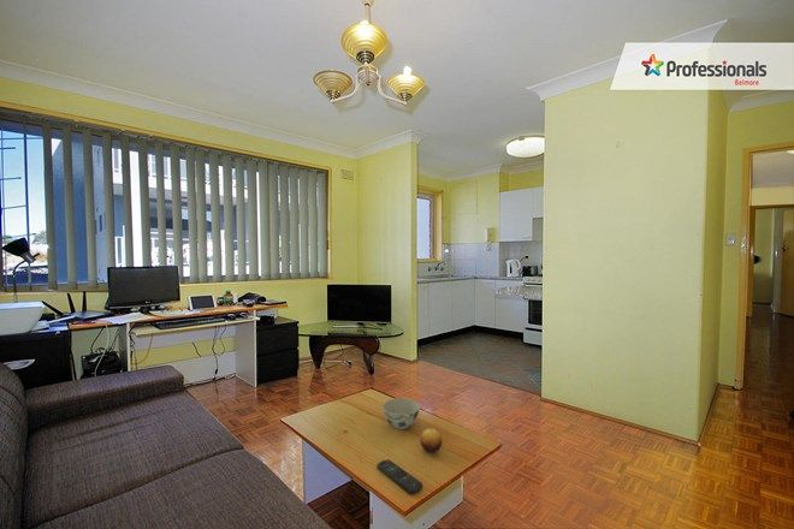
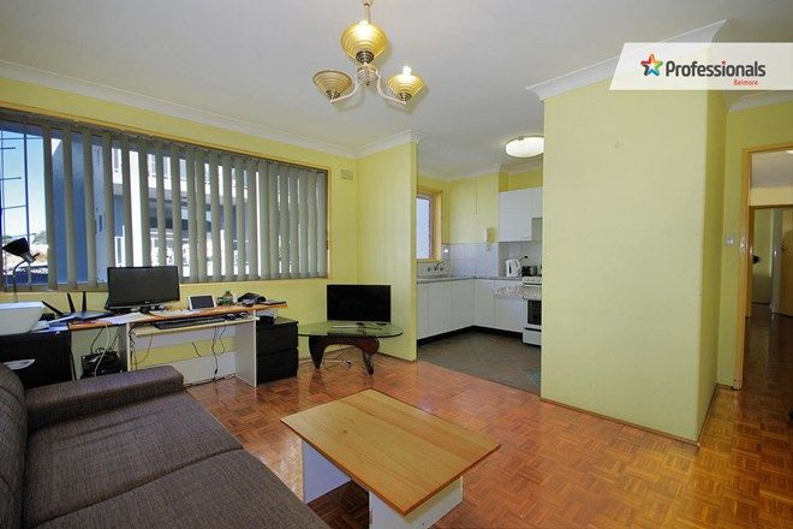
- remote control (398, 475)
- bowl (401, 415)
- fruit (431, 440)
